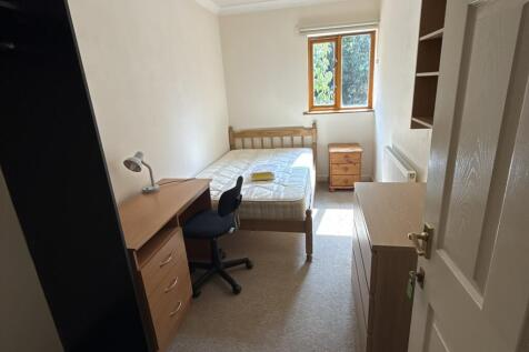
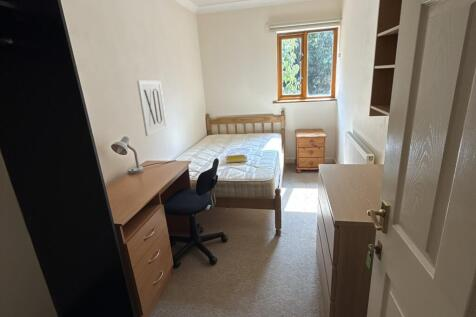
+ wall art (153, 107)
